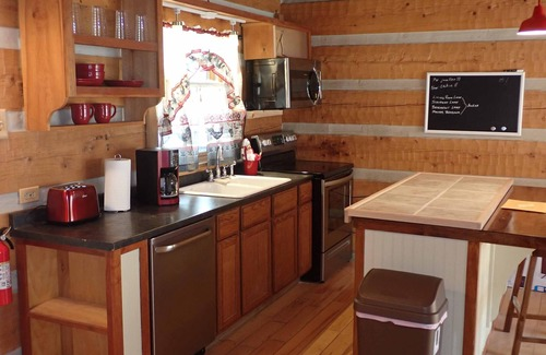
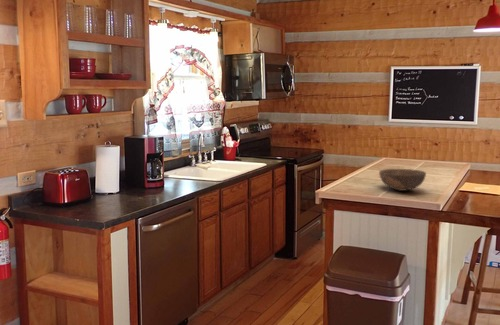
+ bowl (401, 180)
